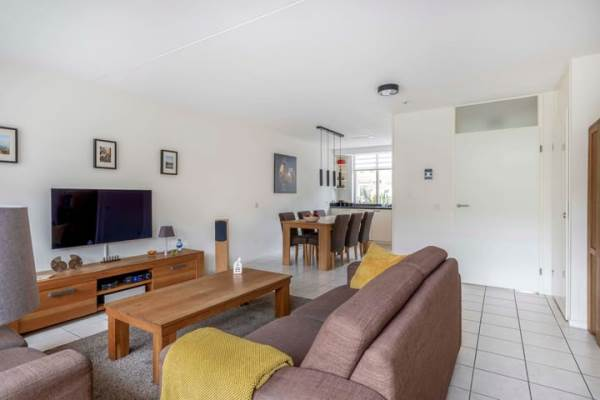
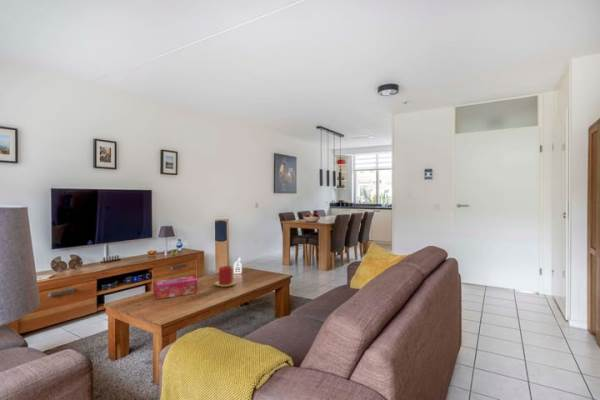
+ candle (225, 276)
+ tissue box (175, 287)
